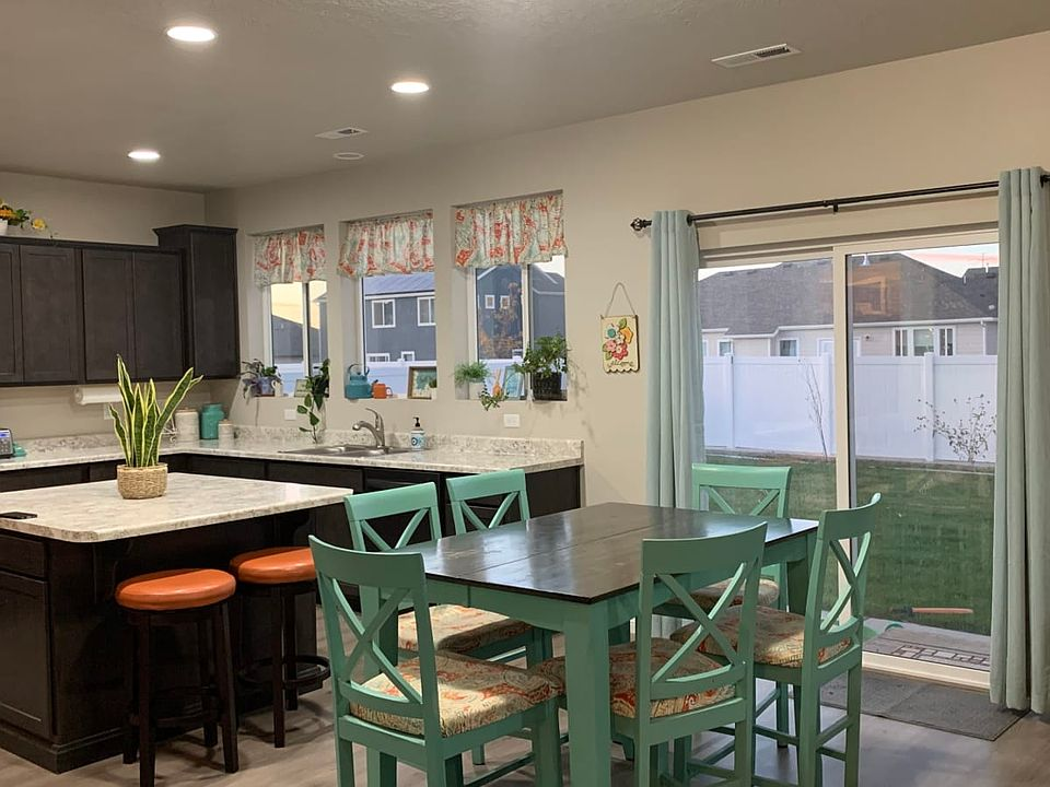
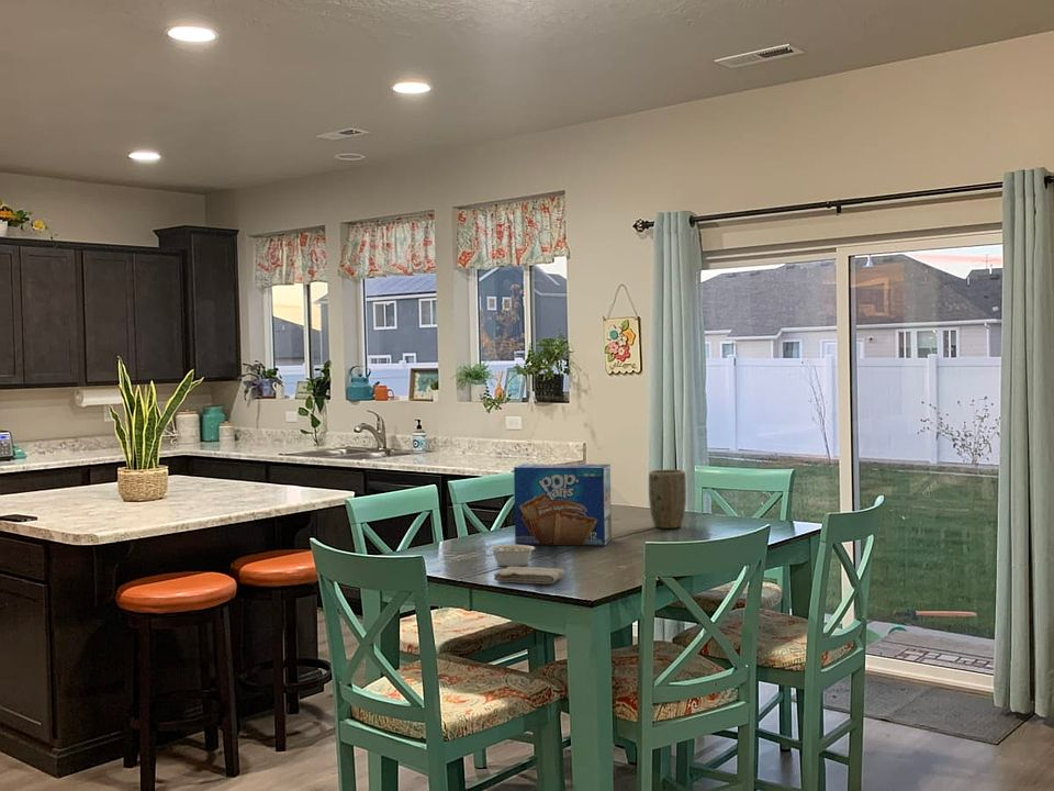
+ plant pot (668, 499)
+ legume (514, 554)
+ toaster pastry box (562, 503)
+ washcloth (529, 573)
